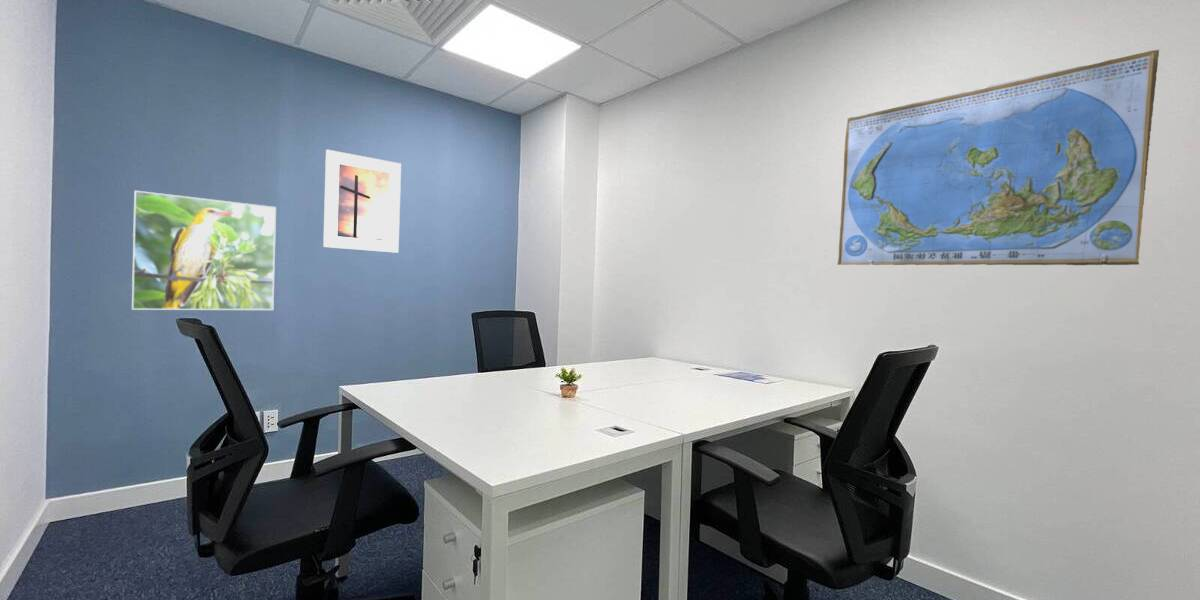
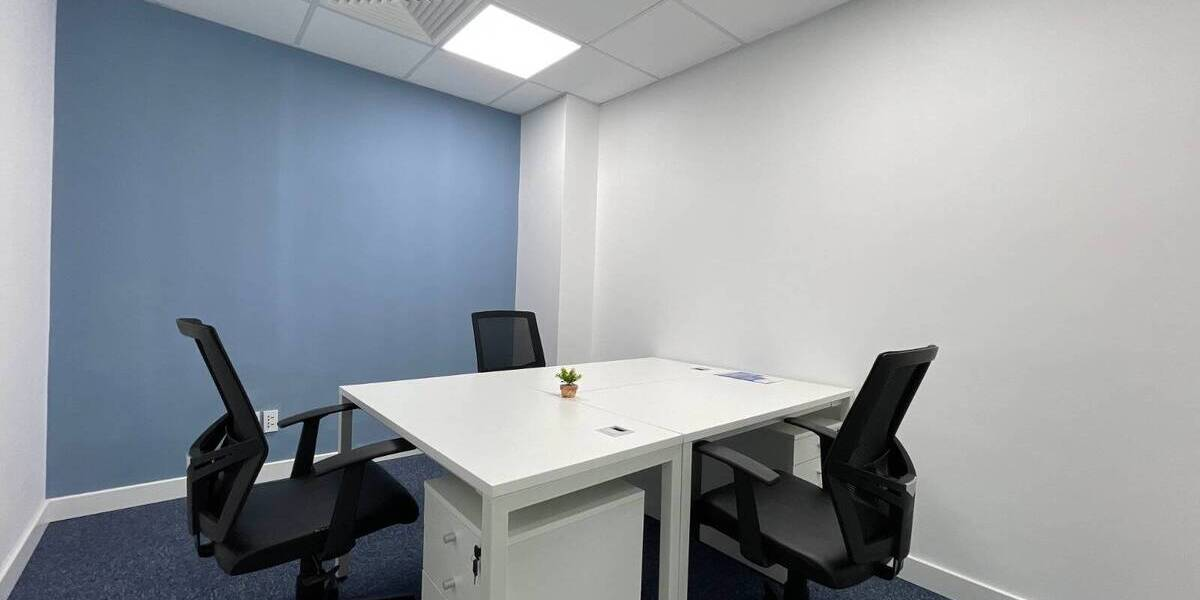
- world map (967, 177)
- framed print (363, 203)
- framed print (208, 254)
